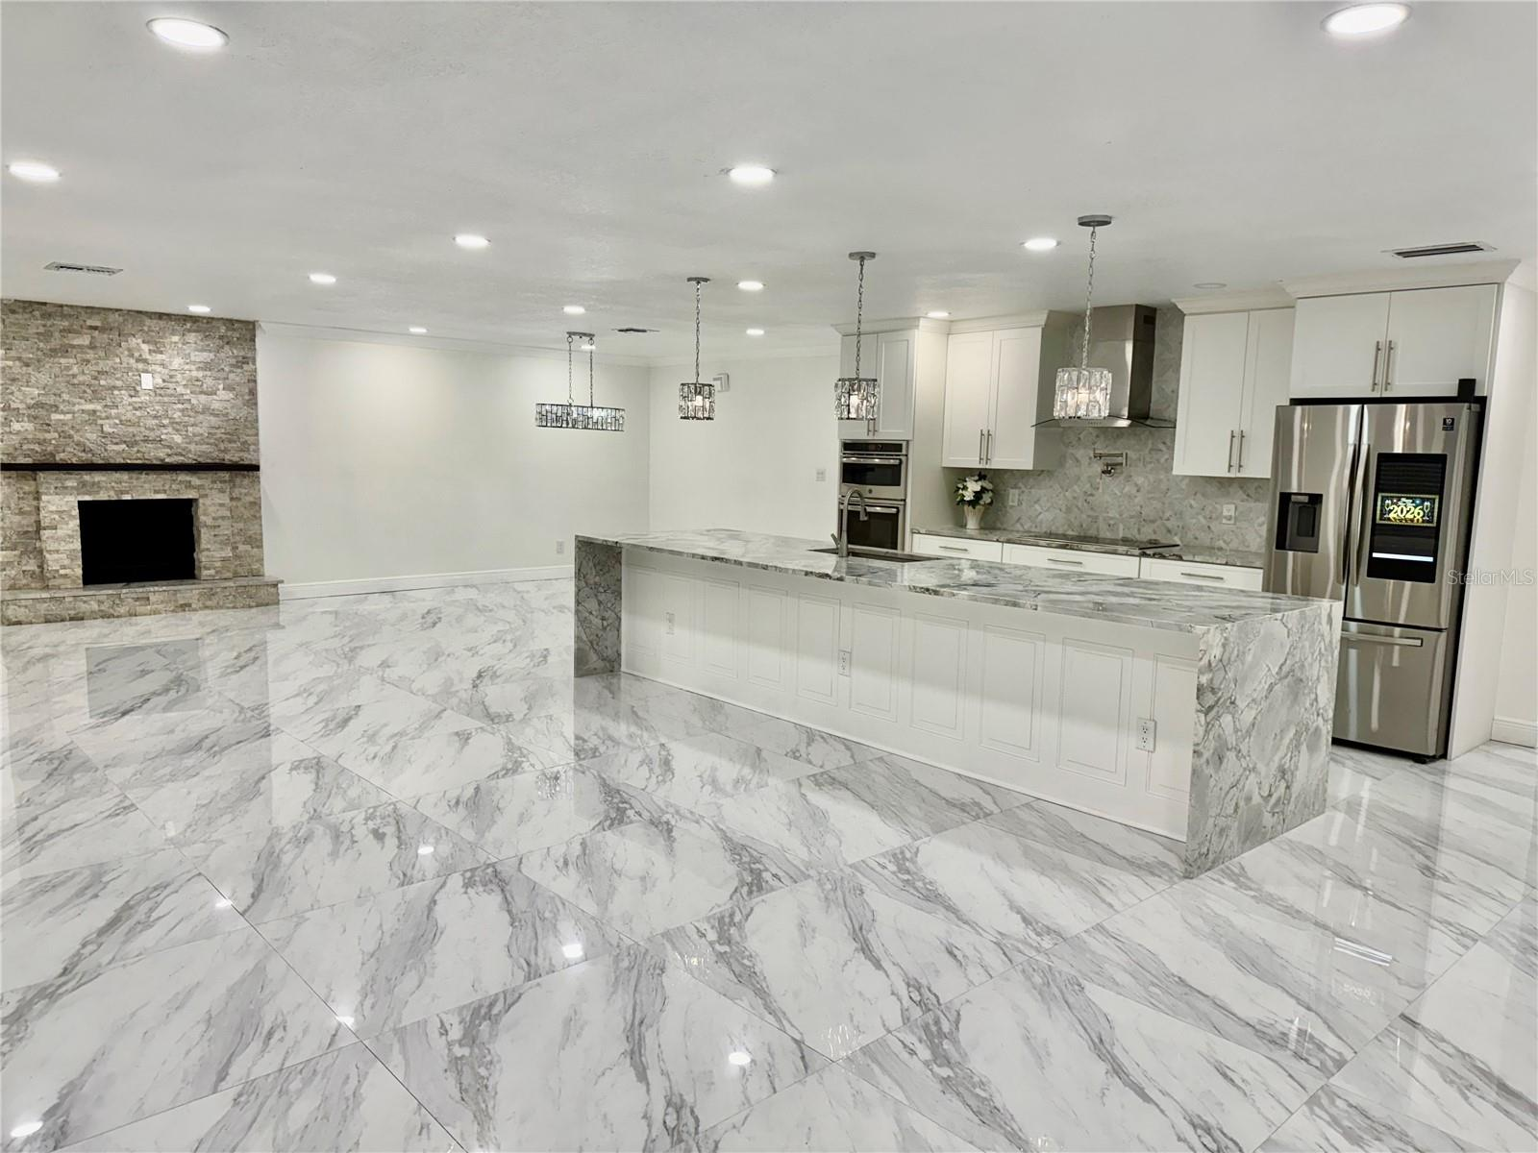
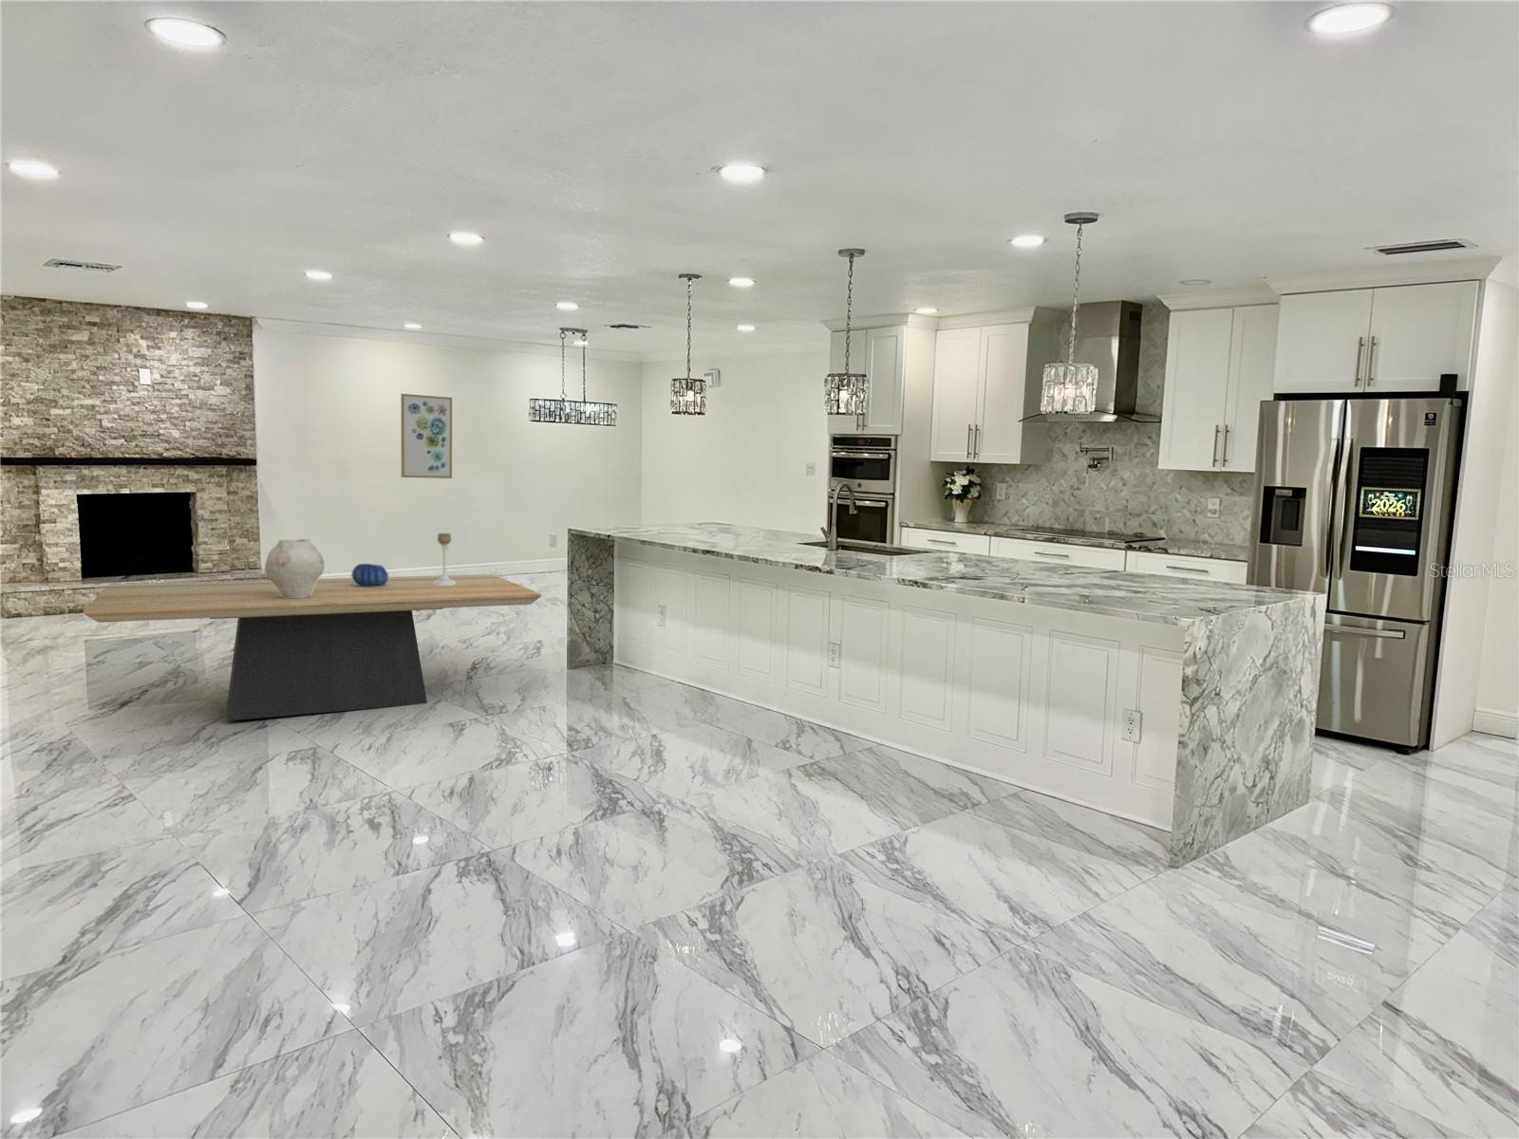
+ vase (294, 567)
+ candle holder (444, 558)
+ decorative bowl (370, 574)
+ dining table (327, 645)
+ wall art (426, 437)
